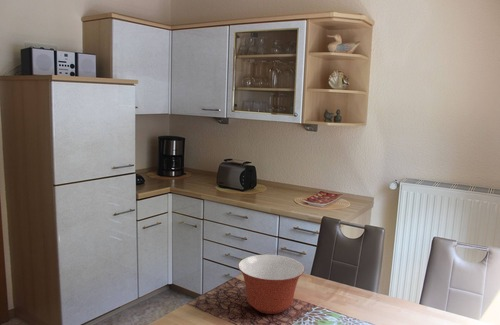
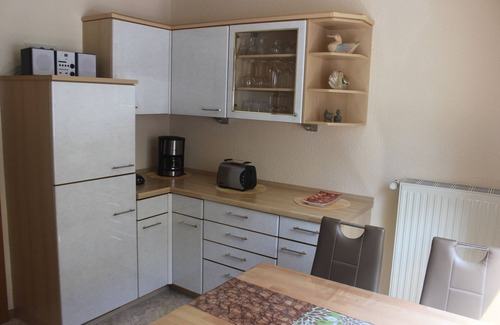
- mixing bowl (270, 286)
